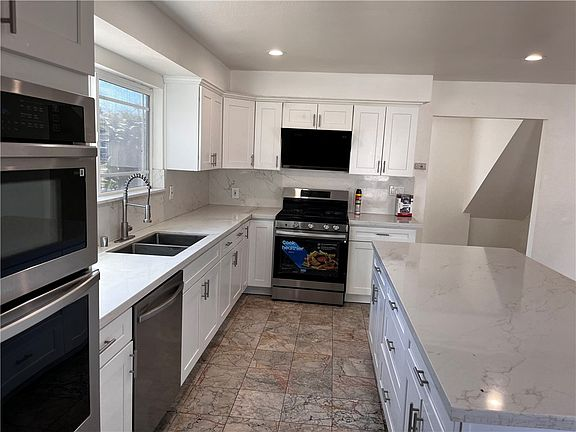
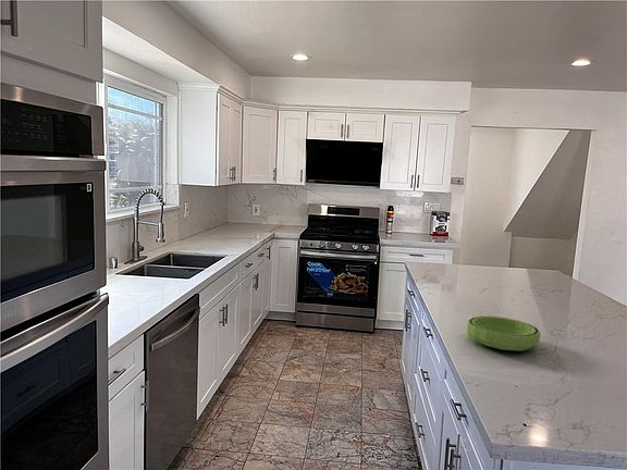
+ bowl (502, 334)
